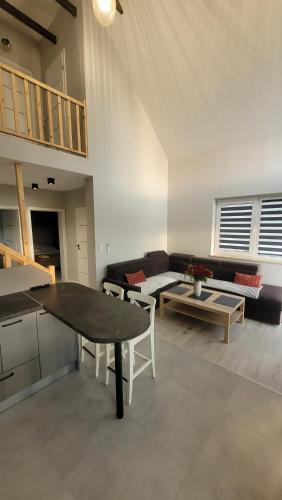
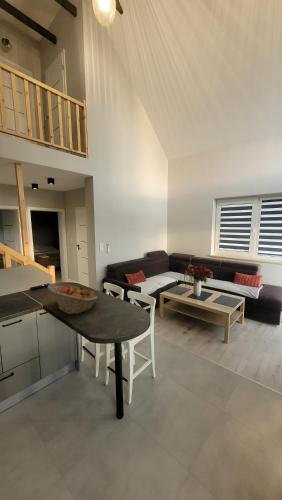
+ fruit basket (73, 295)
